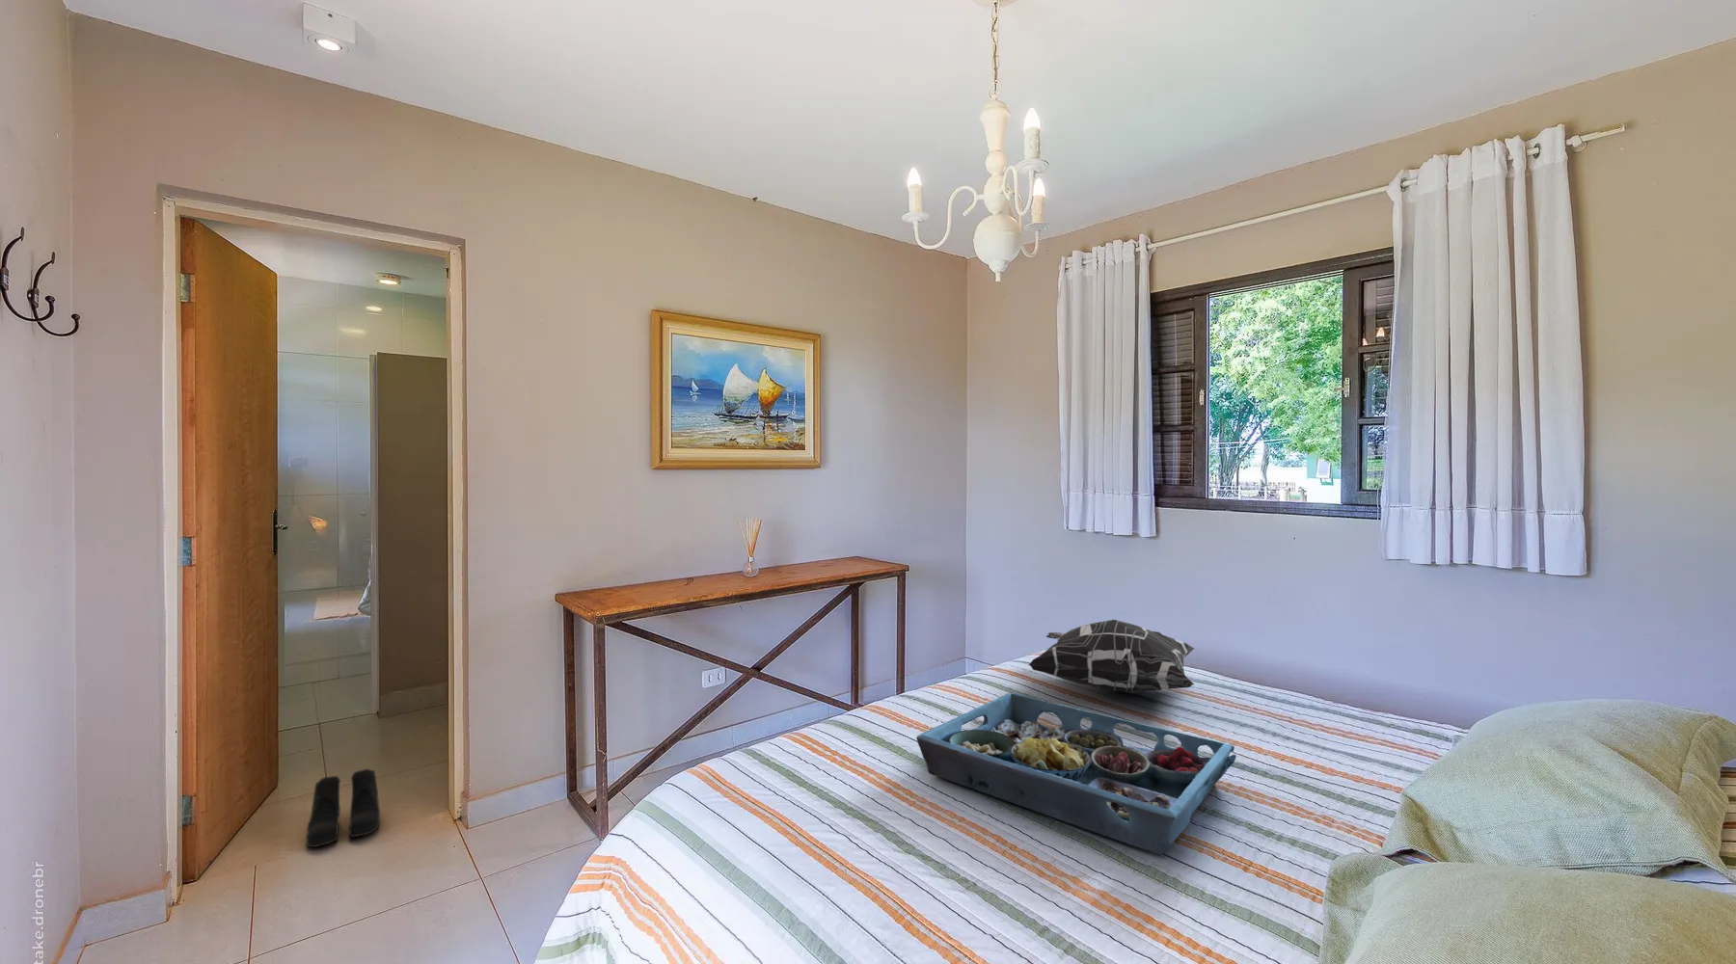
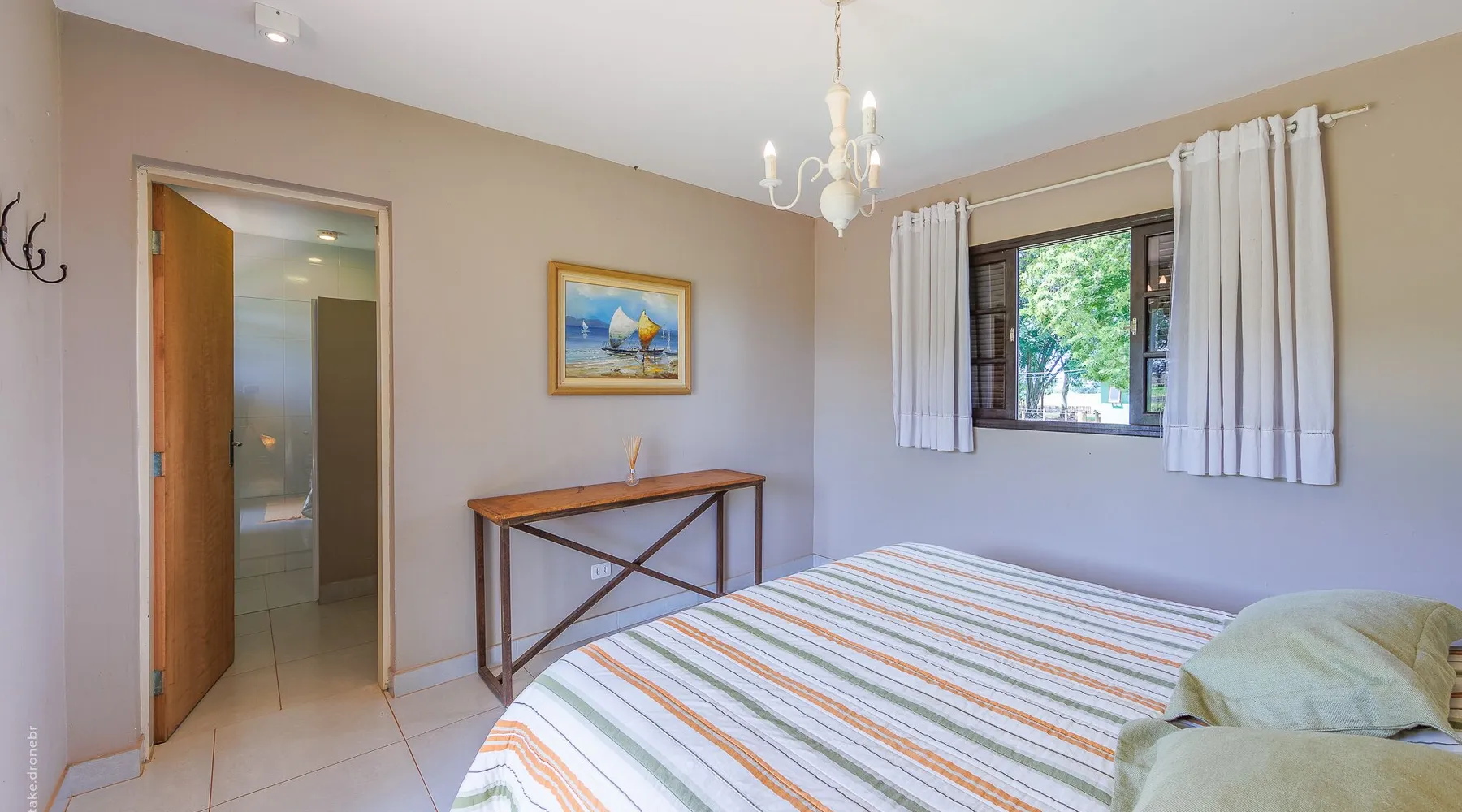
- serving tray (1071, 756)
- boots (338, 803)
- decorative pillow (1111, 654)
